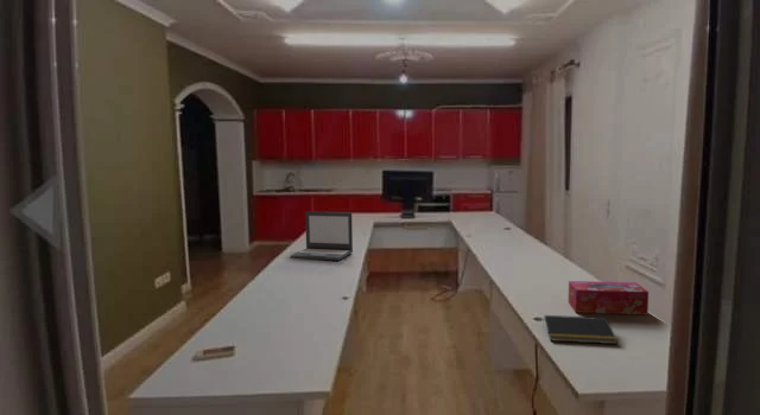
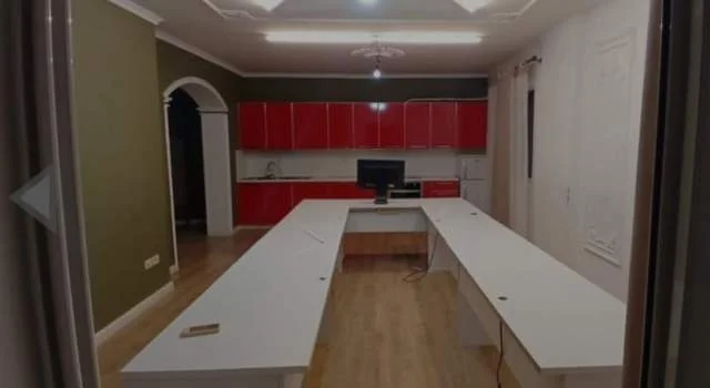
- laptop (322, 235)
- notepad (578, 328)
- tissue box (606, 296)
